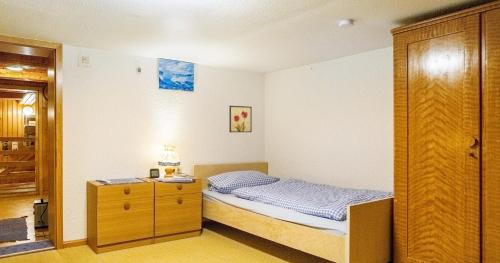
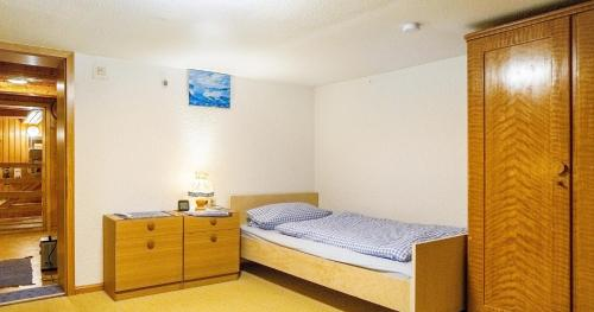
- wall art (240, 119)
